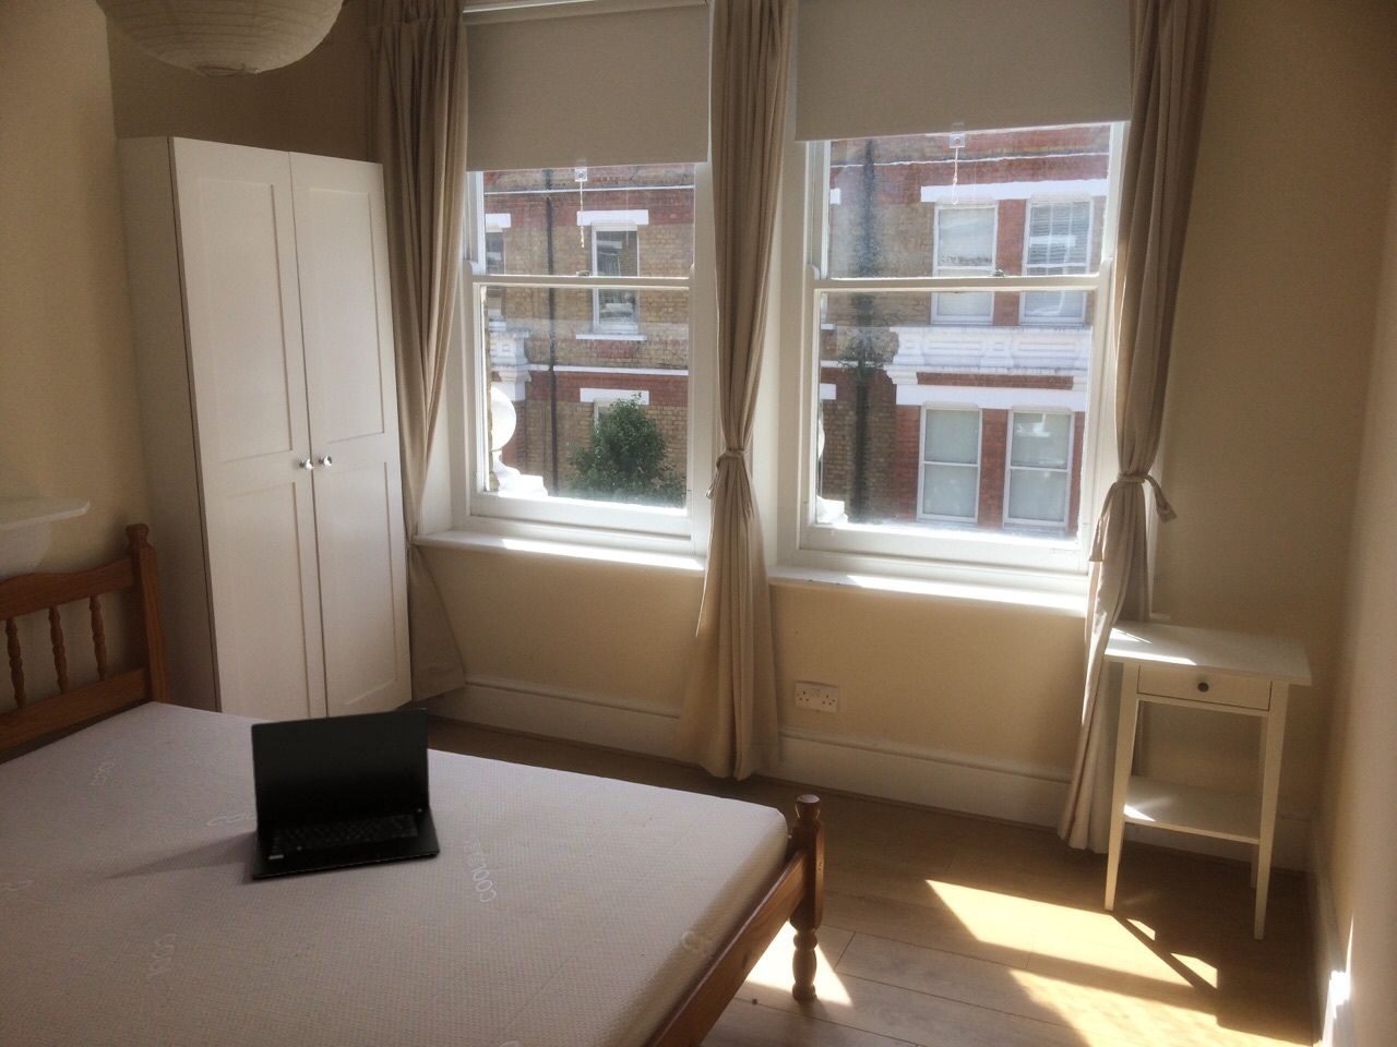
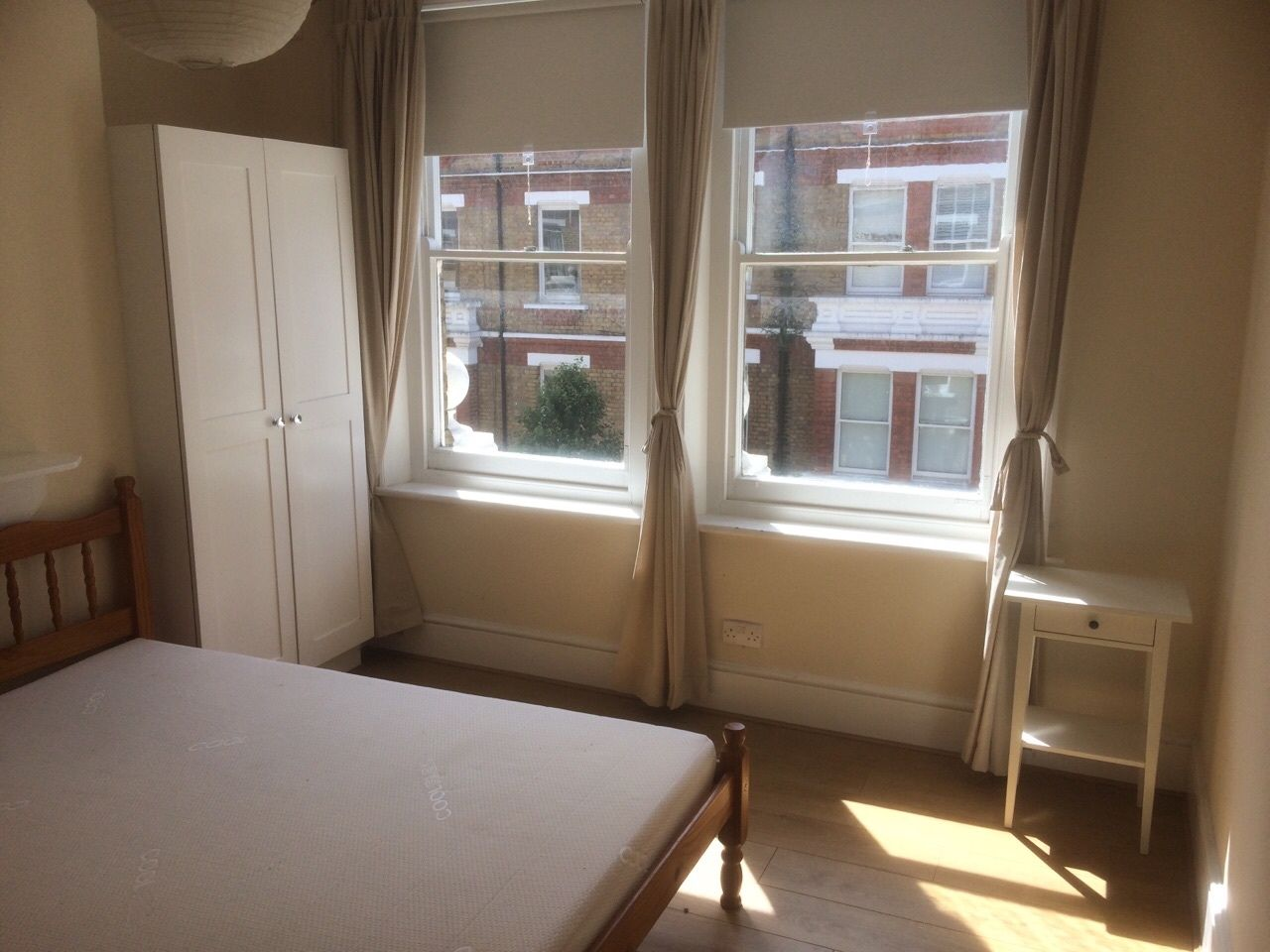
- laptop (344, 789)
